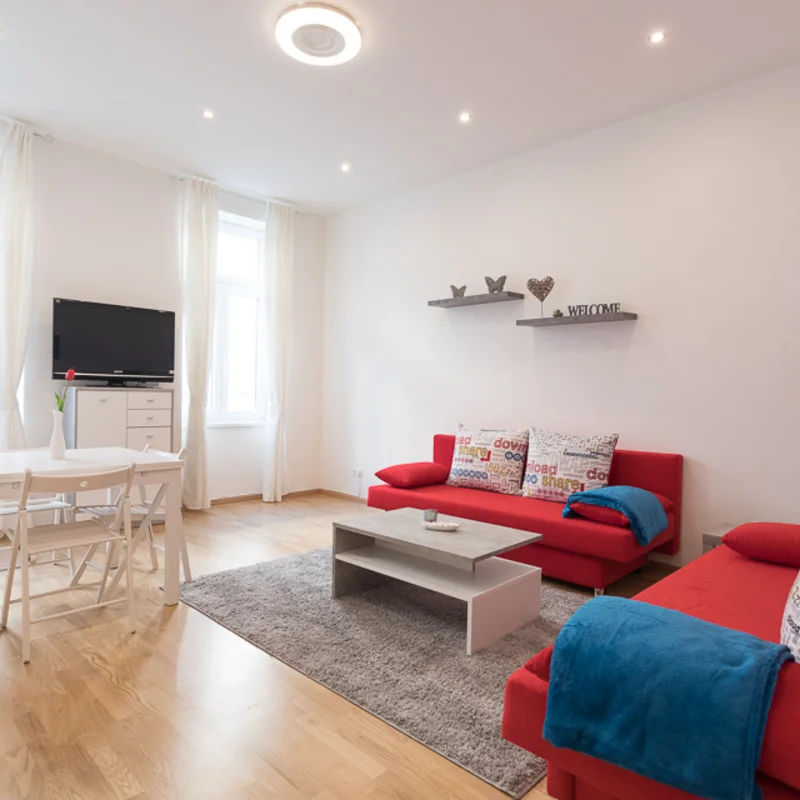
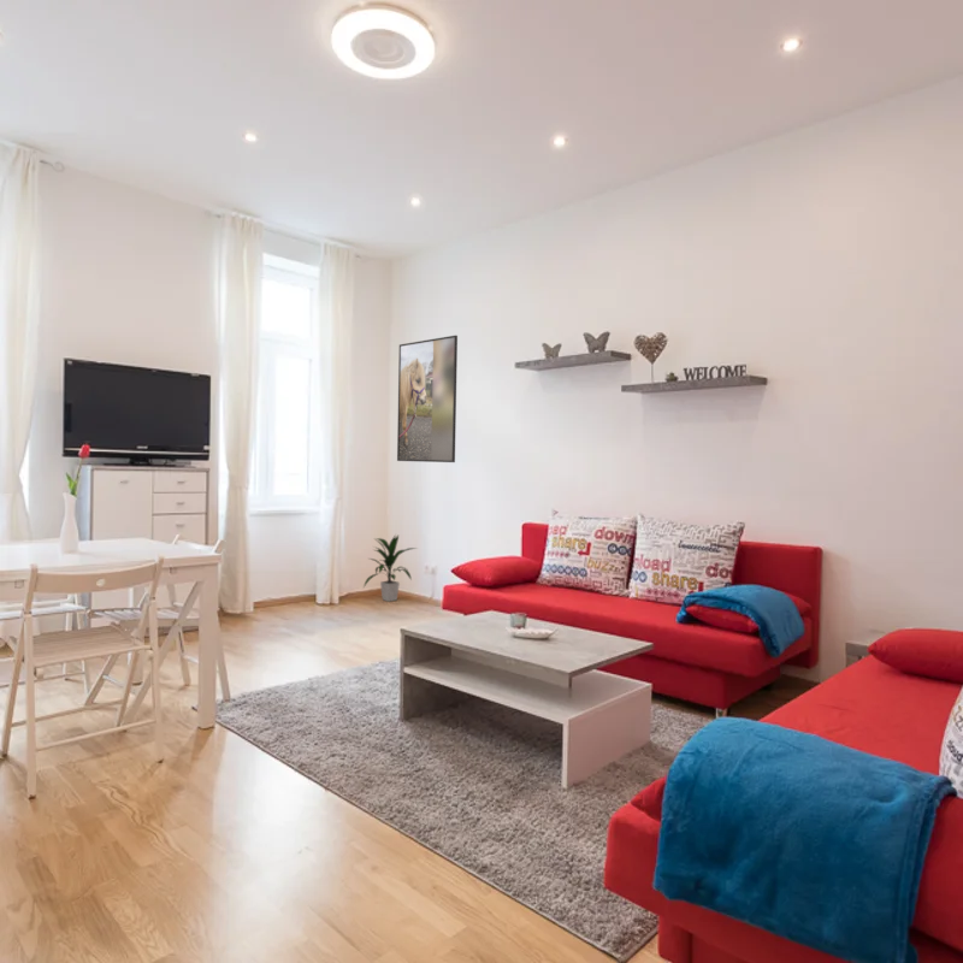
+ indoor plant (388, 566)
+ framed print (425, 401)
